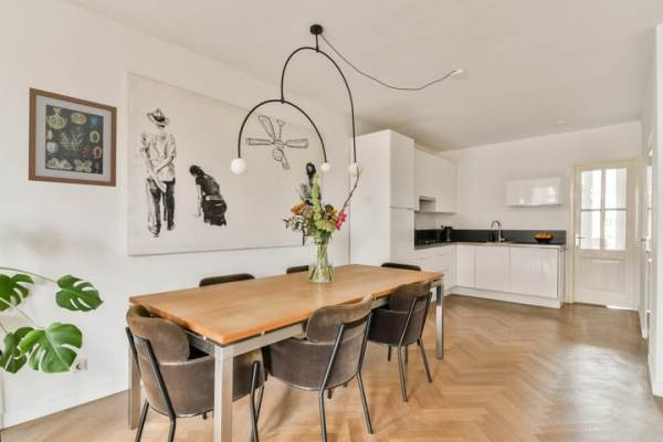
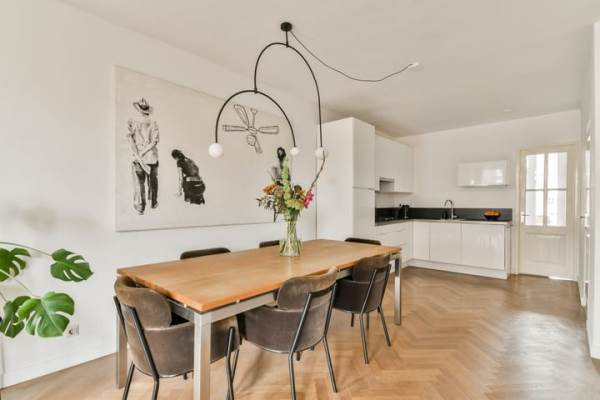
- wall art (75, 140)
